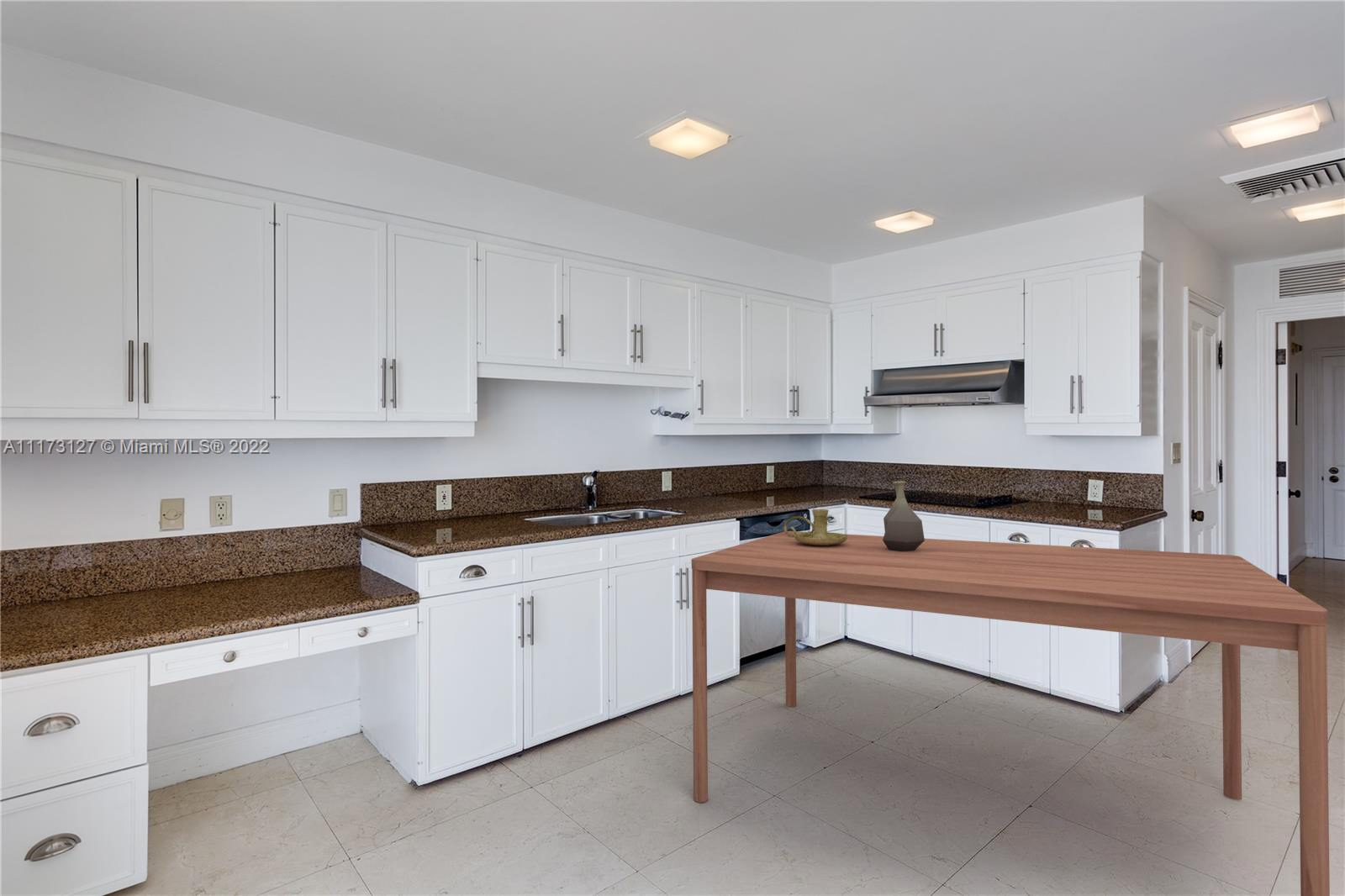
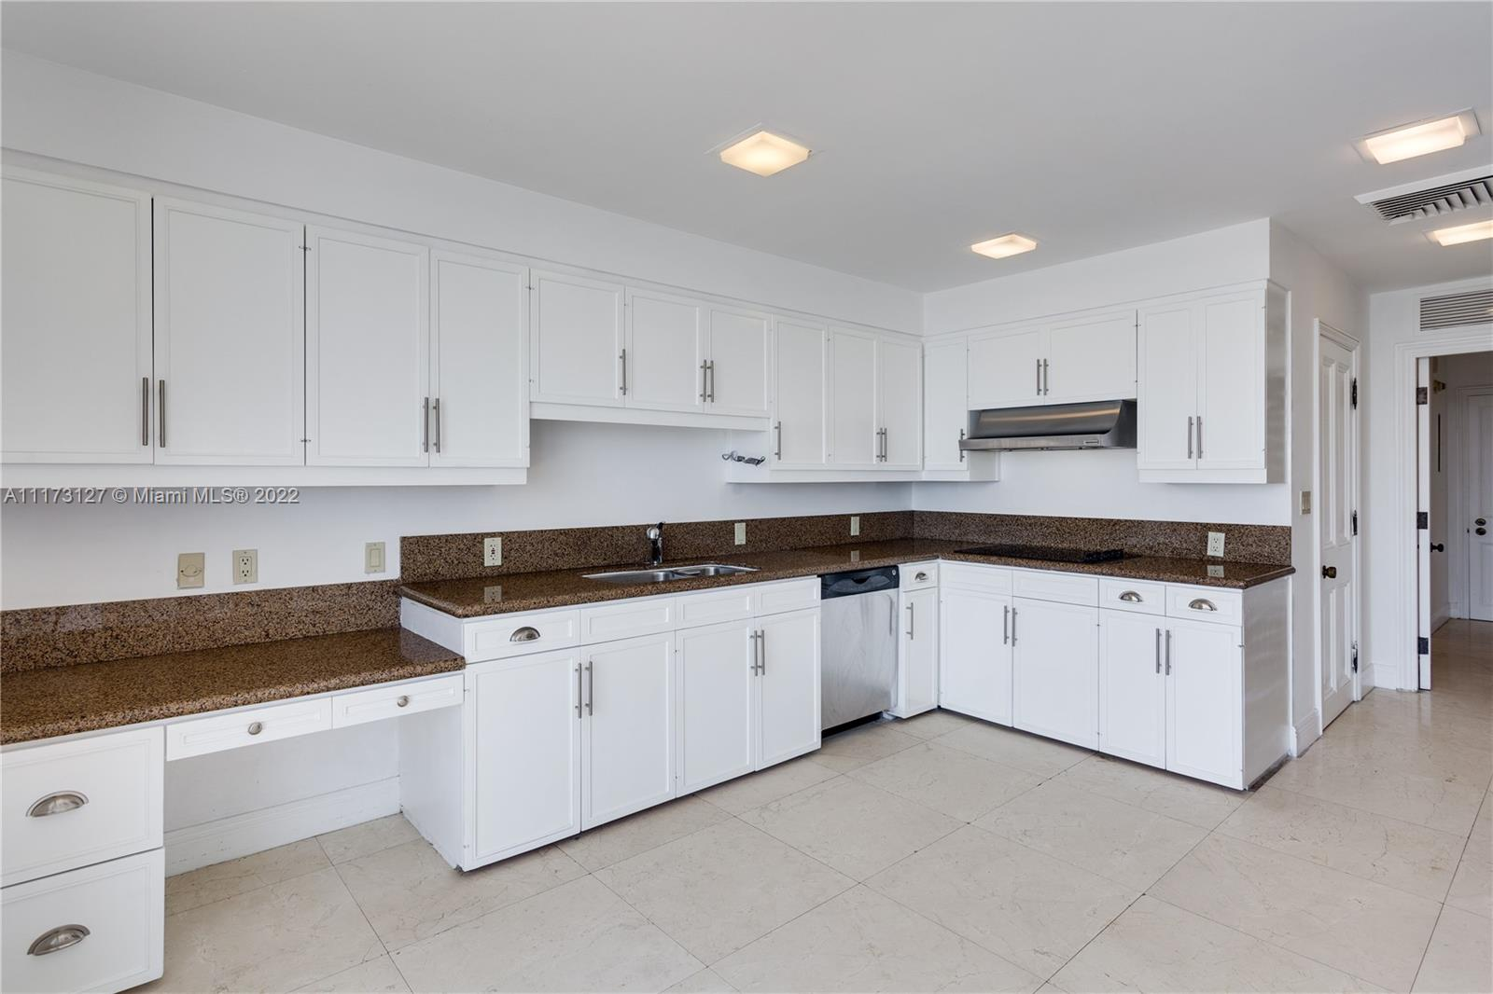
- candle holder (814, 526)
- dining table (968, 616)
- vase (901, 514)
